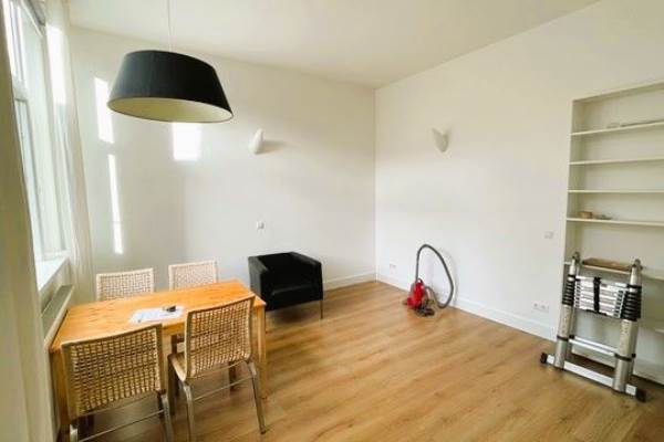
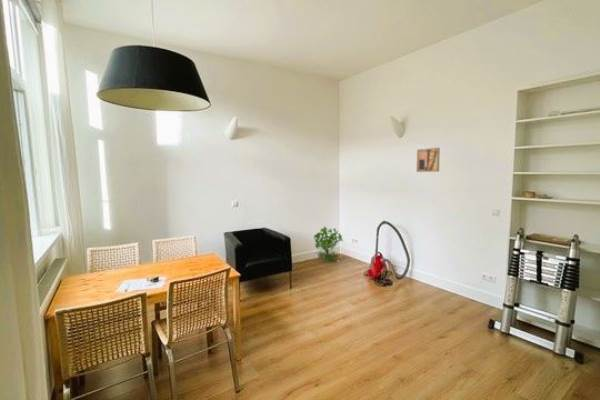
+ wall art (427, 160)
+ tree (329, 243)
